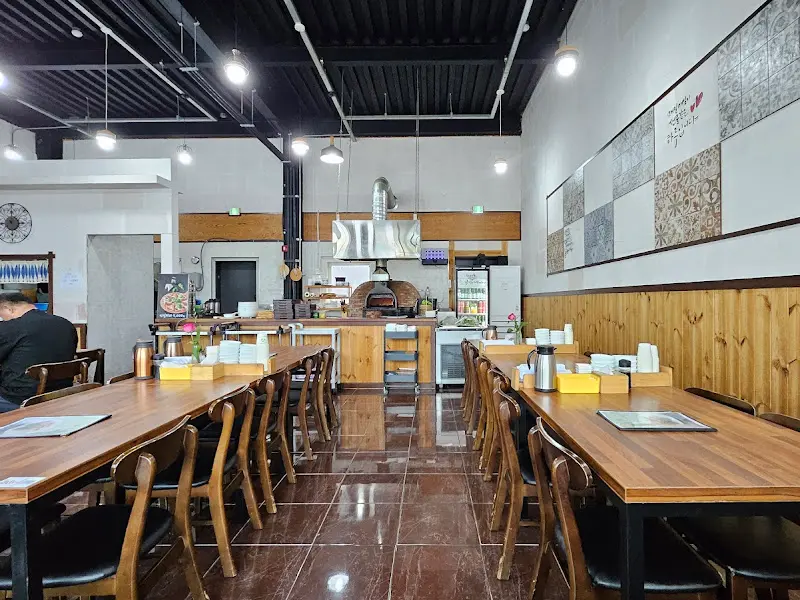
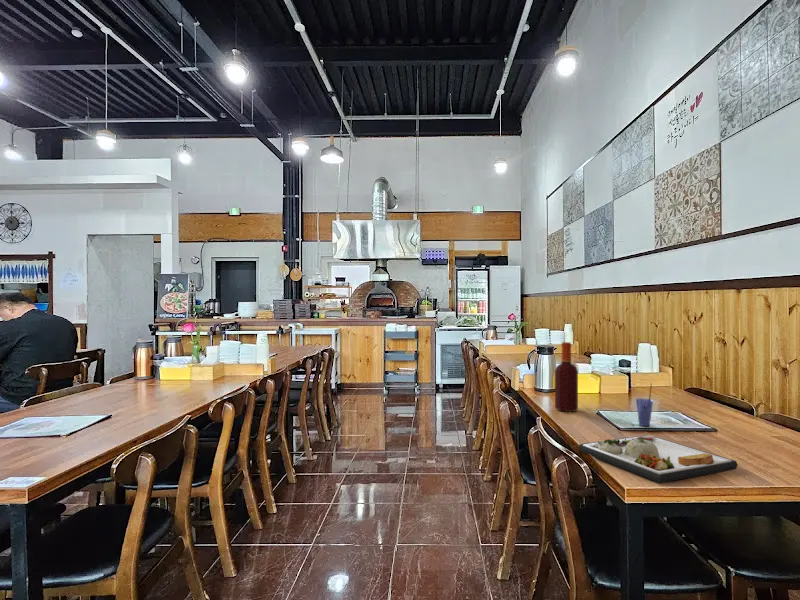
+ dinner plate (653, 447)
+ bottle (566, 376)
+ straw (644, 403)
